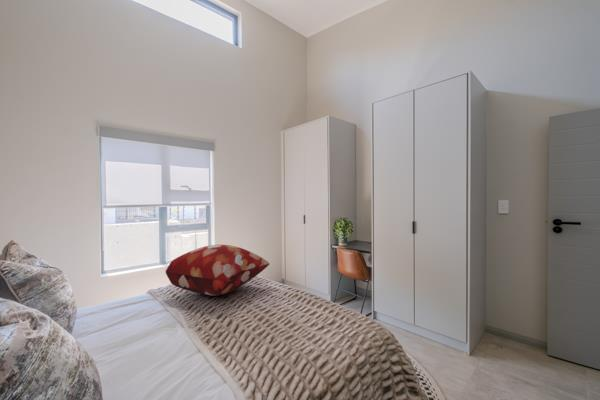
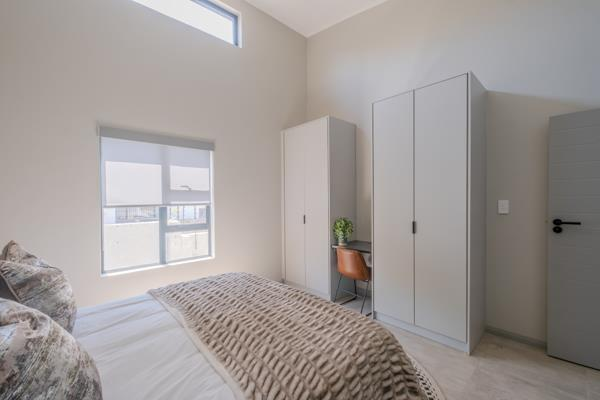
- decorative pillow (220, 267)
